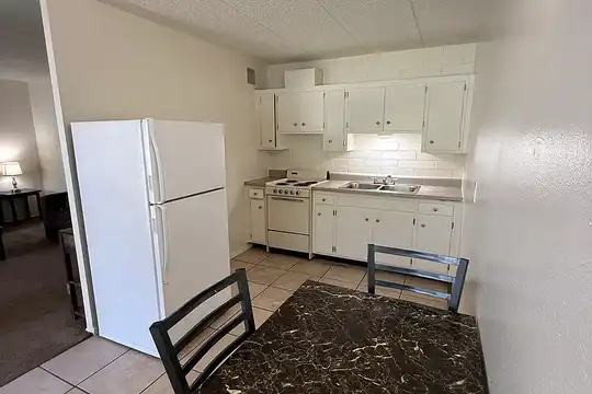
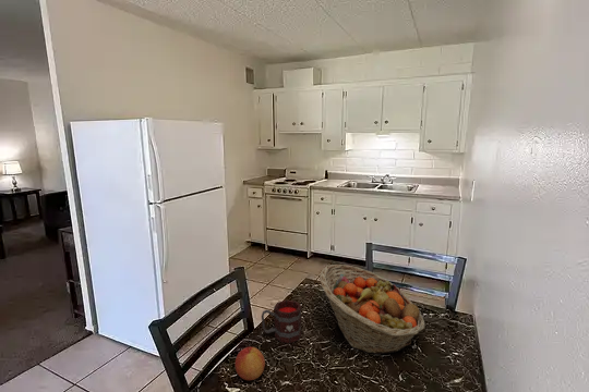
+ fruit basket (369, 303)
+ mug (281, 321)
+ apple (250, 362)
